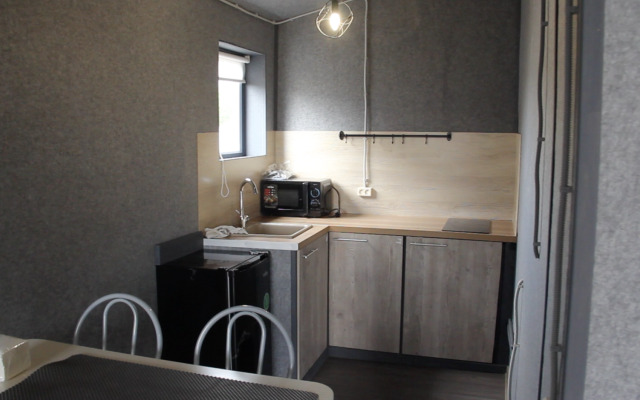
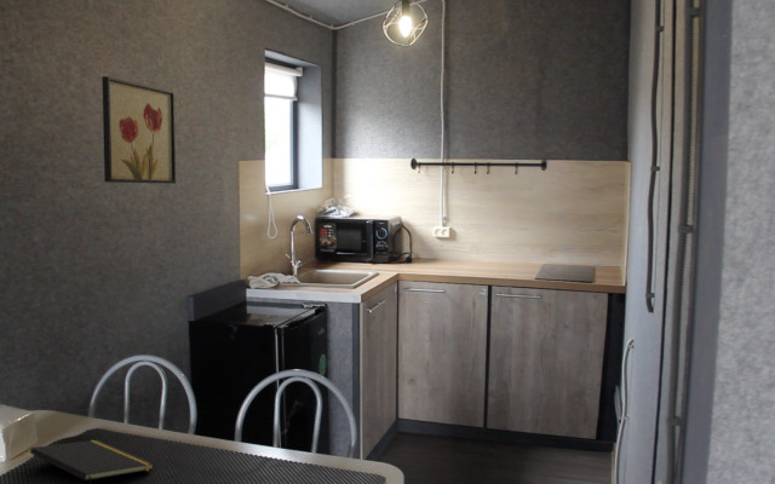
+ wall art (139, 133)
+ notepad (92, 457)
